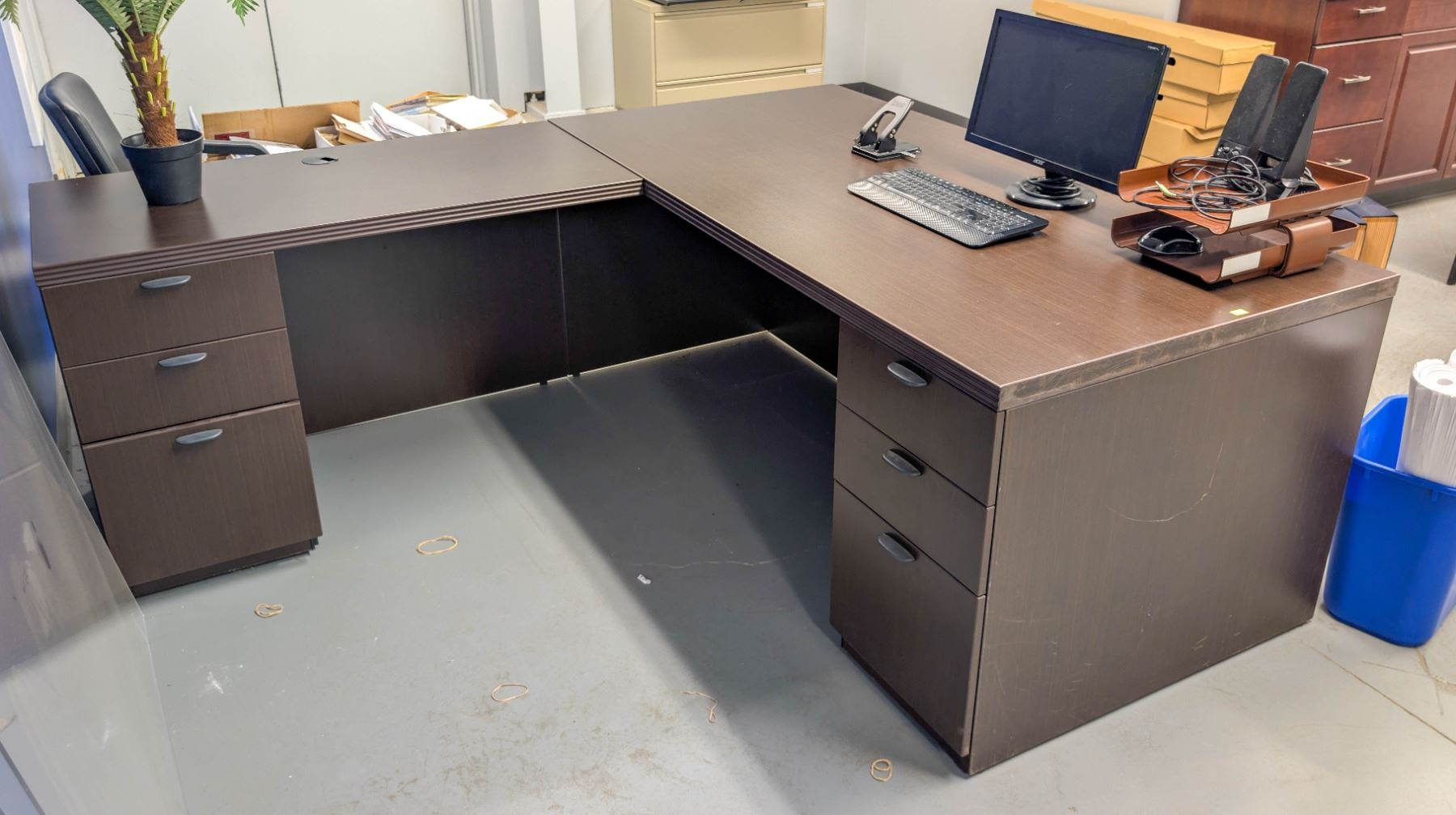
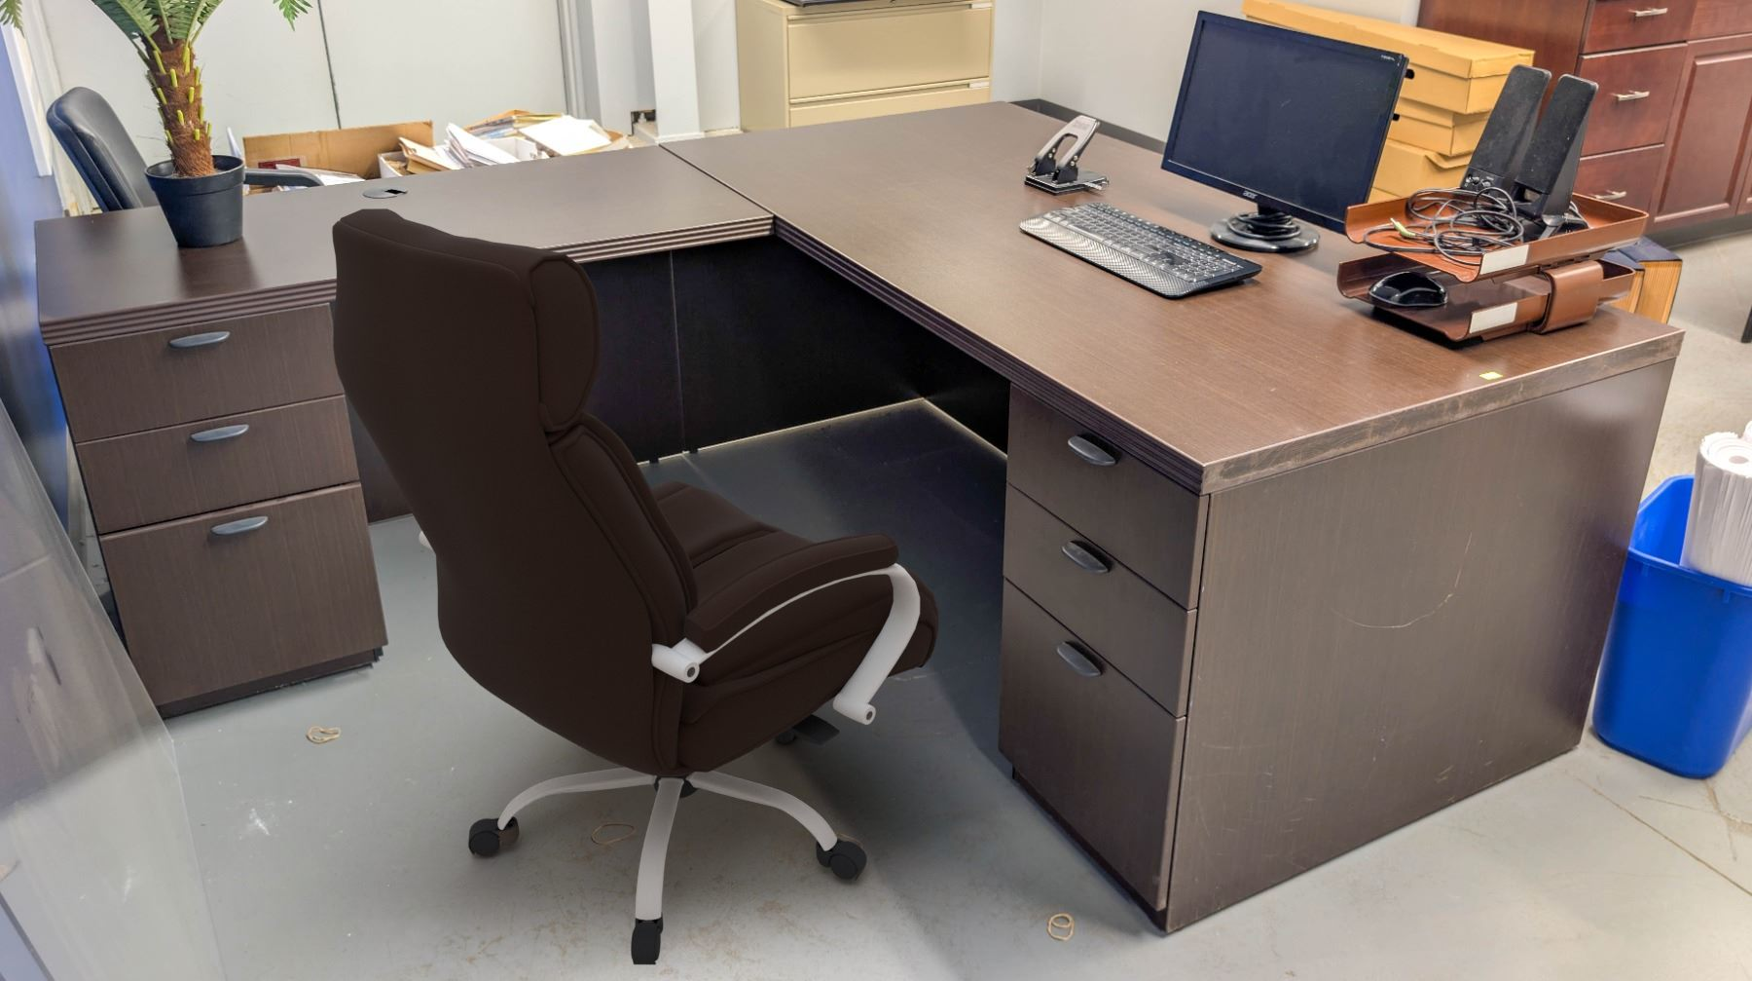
+ office chair (667, 533)
